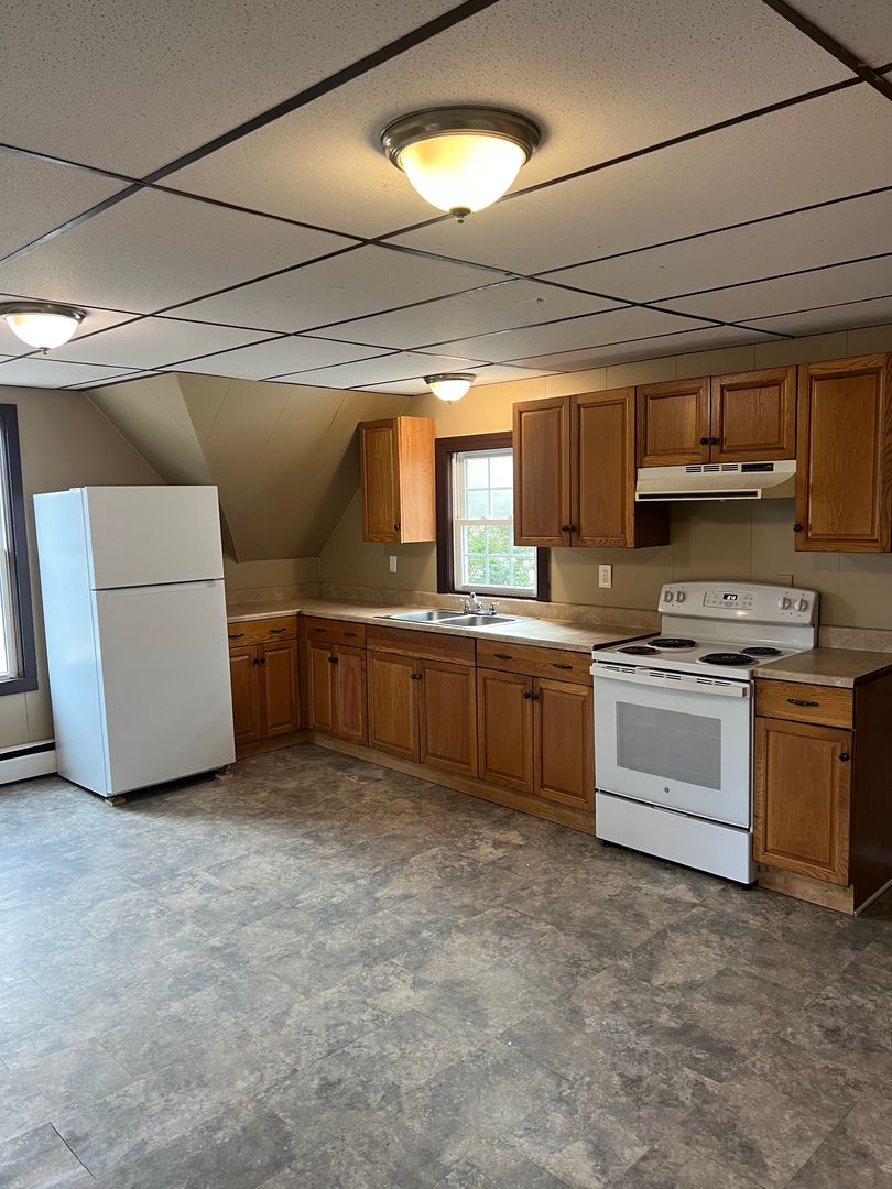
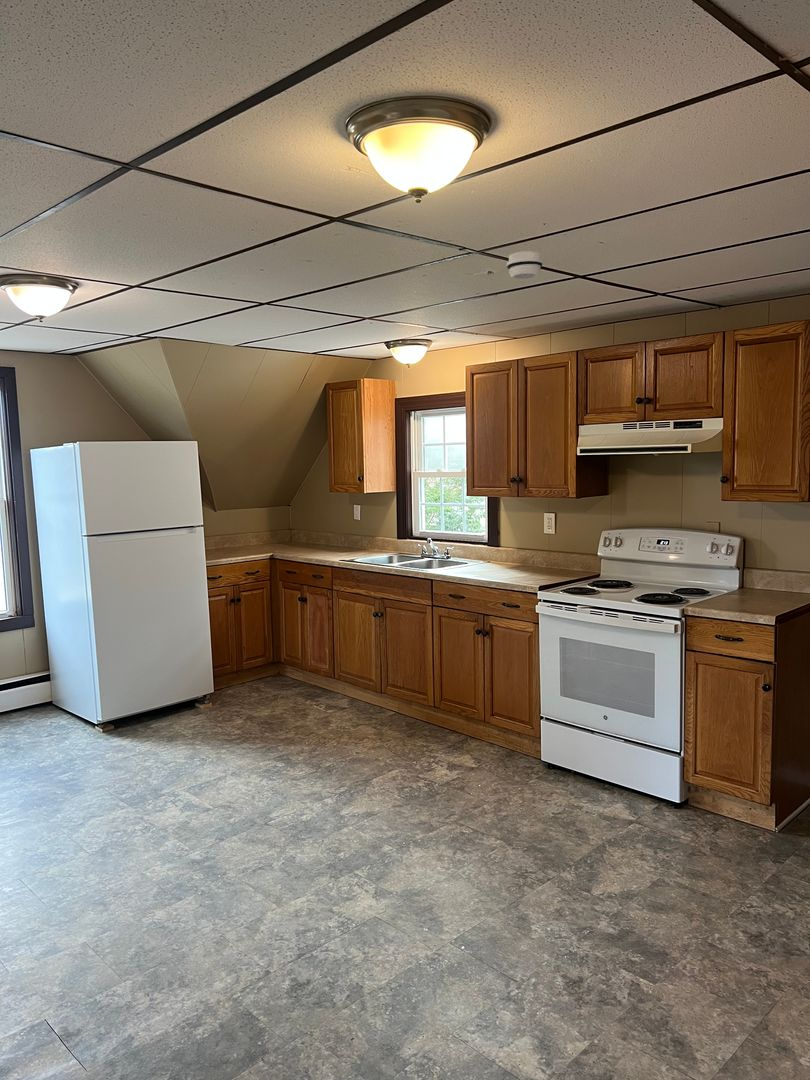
+ smoke detector (524, 265)
